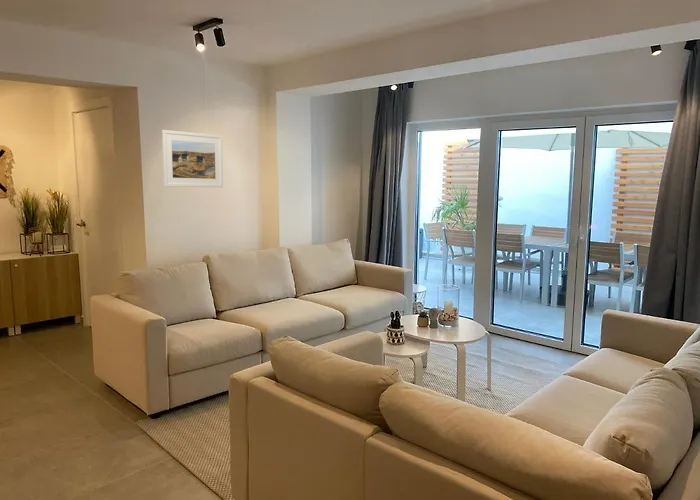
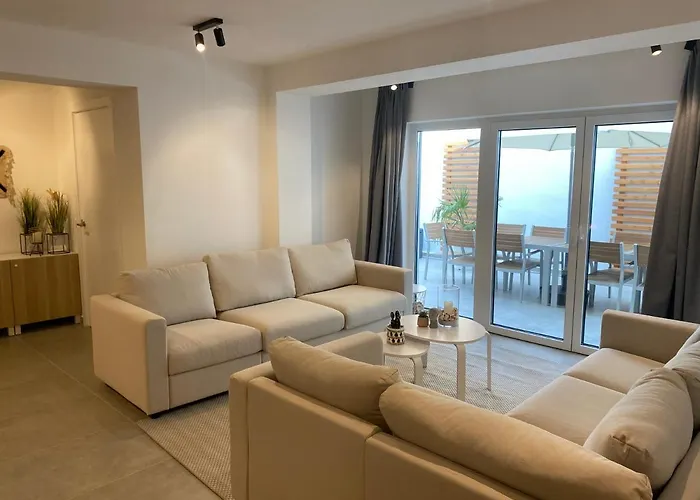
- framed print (193, 160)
